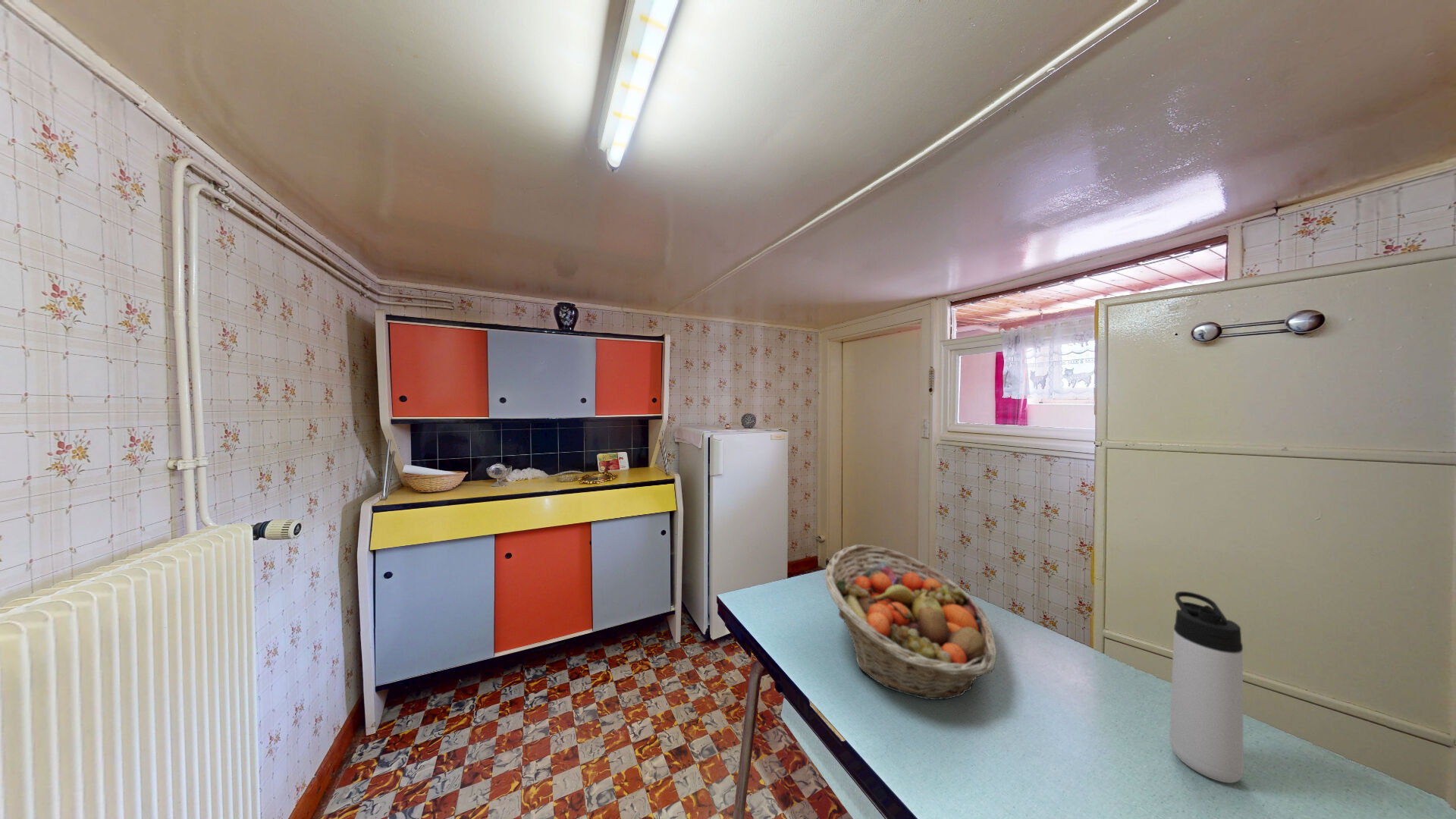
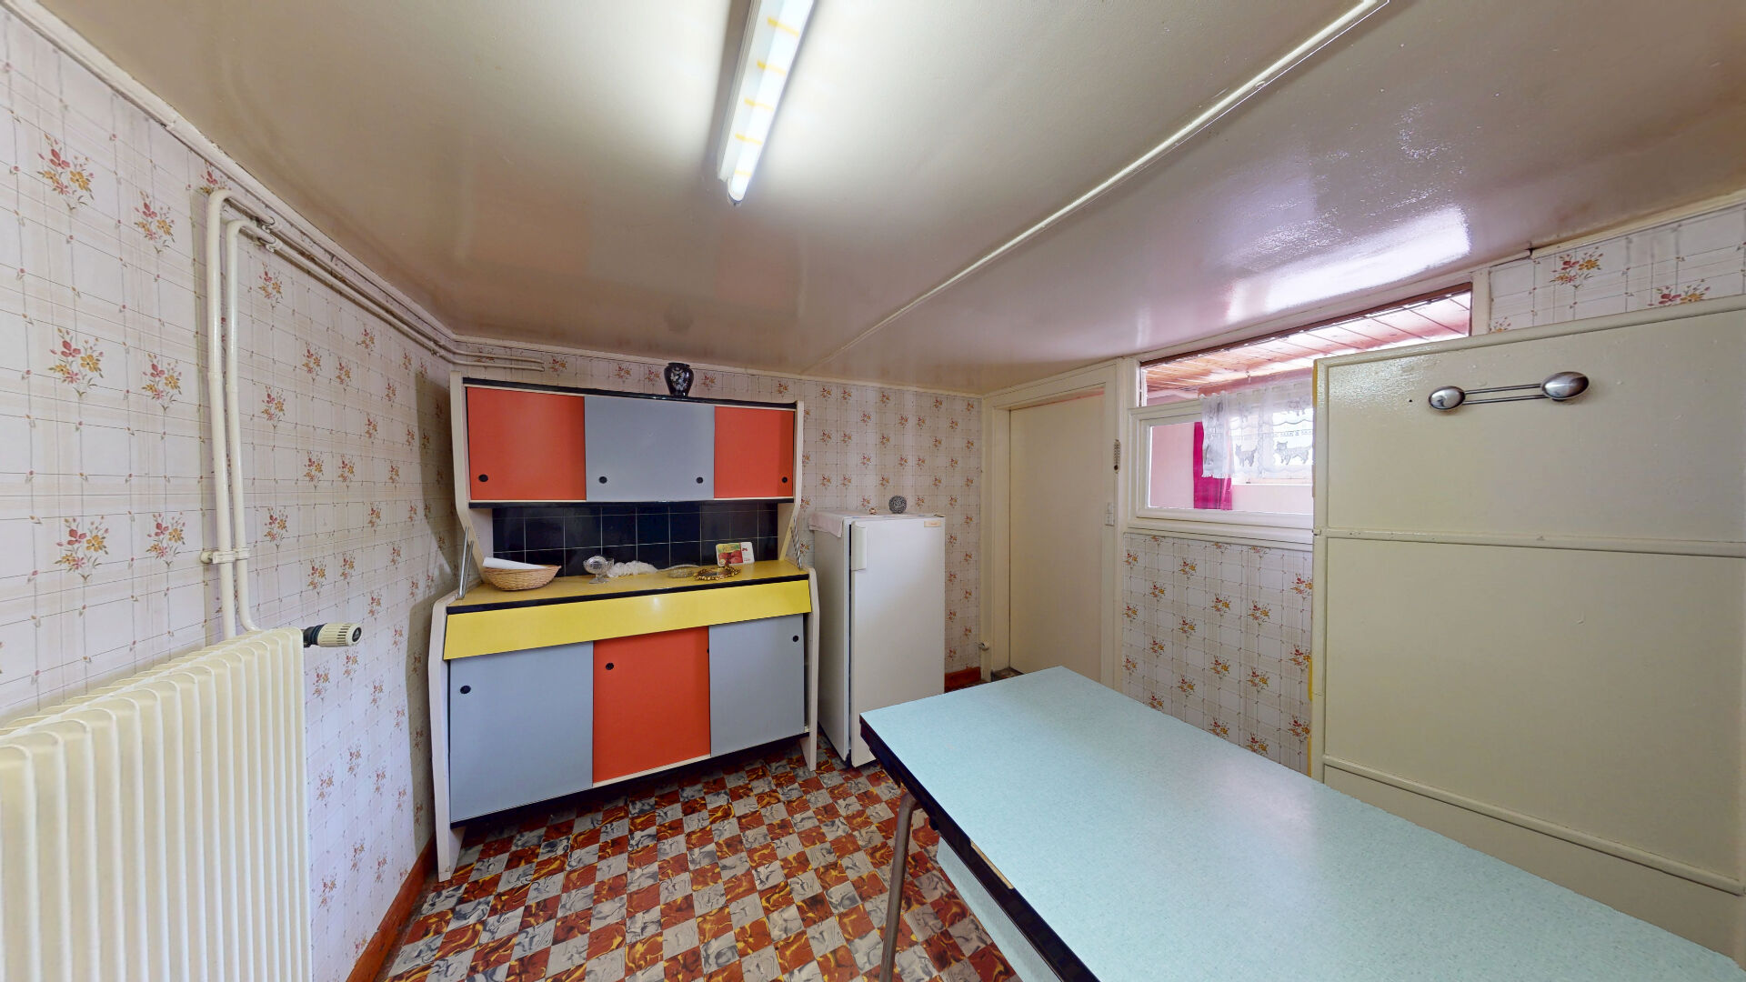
- fruit basket (905, 610)
- thermos bottle (1201, 680)
